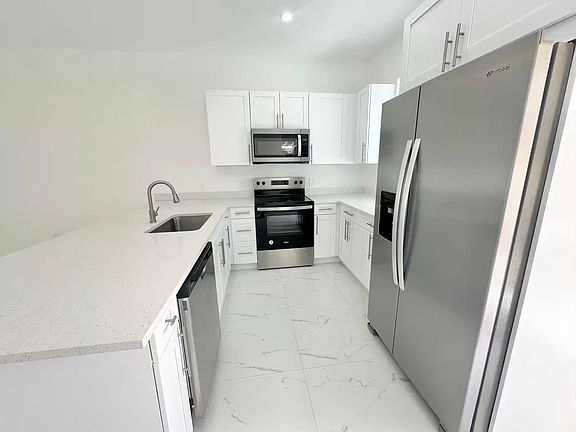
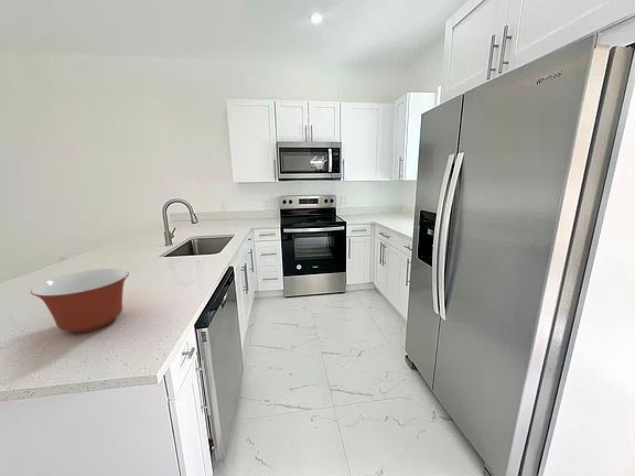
+ mixing bowl (88, 301)
